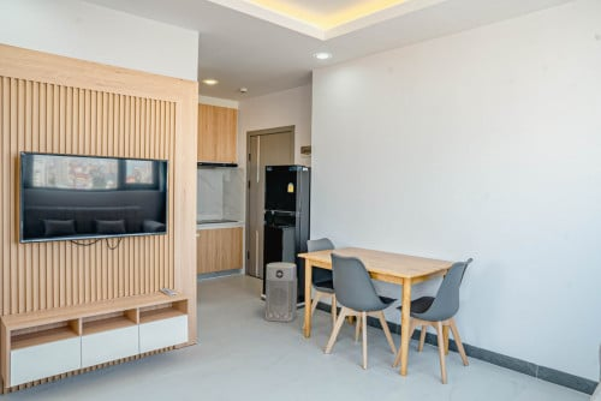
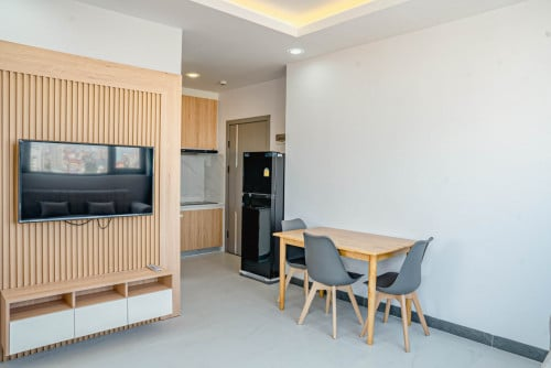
- air purifier (280, 289)
